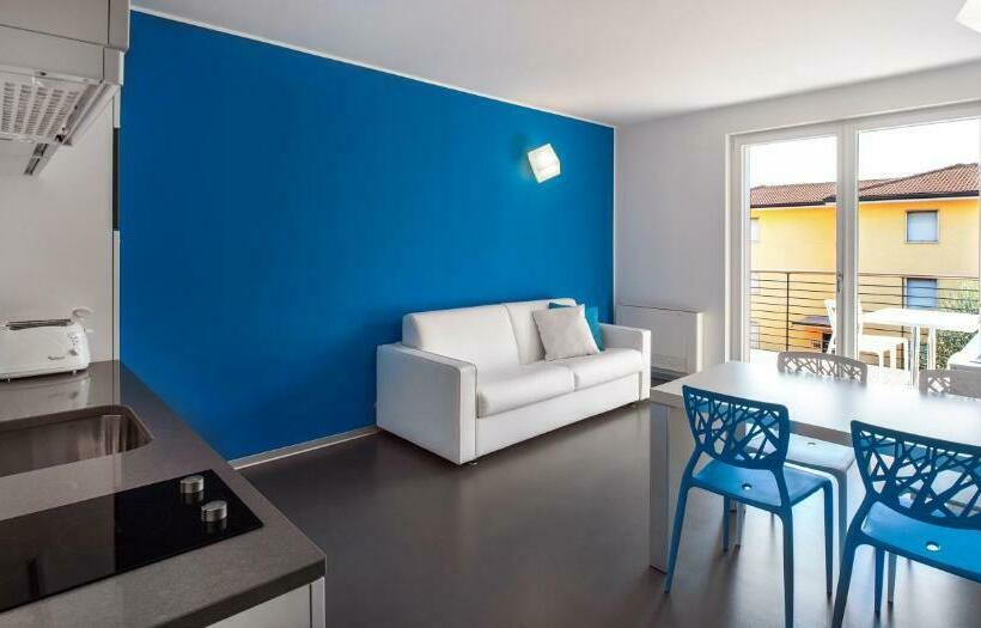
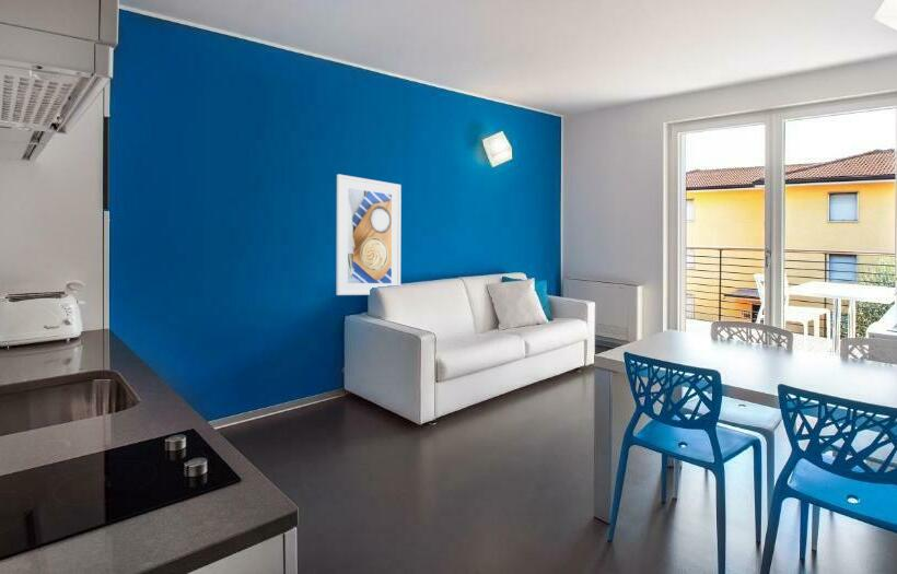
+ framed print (370, 237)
